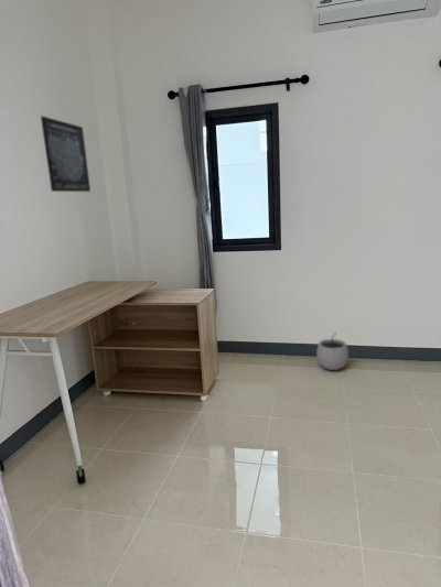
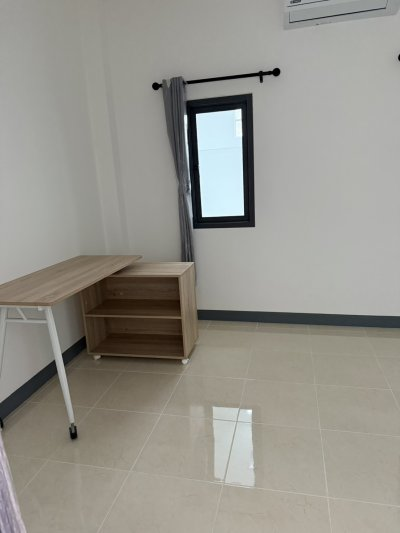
- plant pot (332, 350)
- wall art (67, 156)
